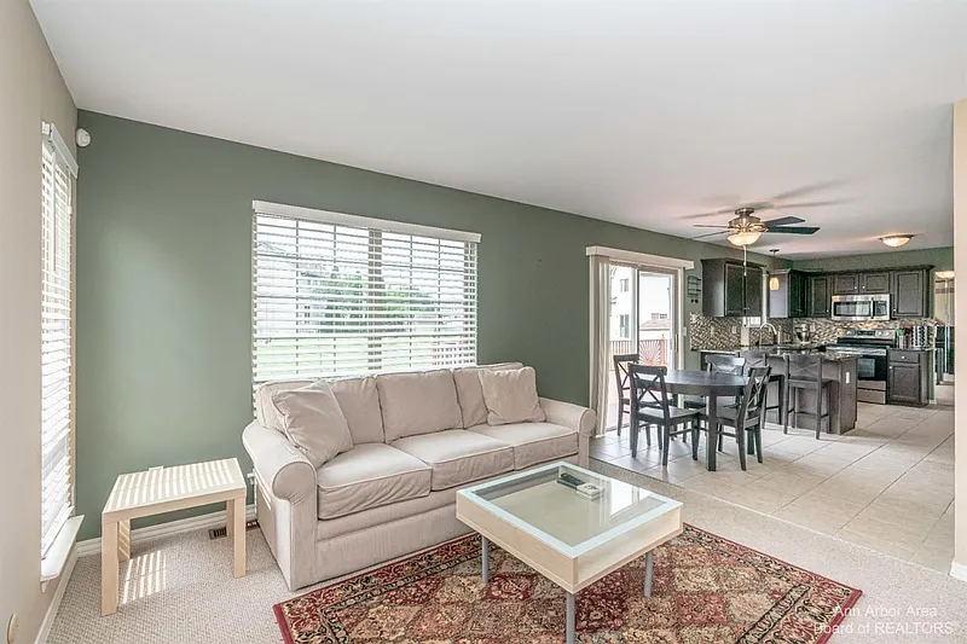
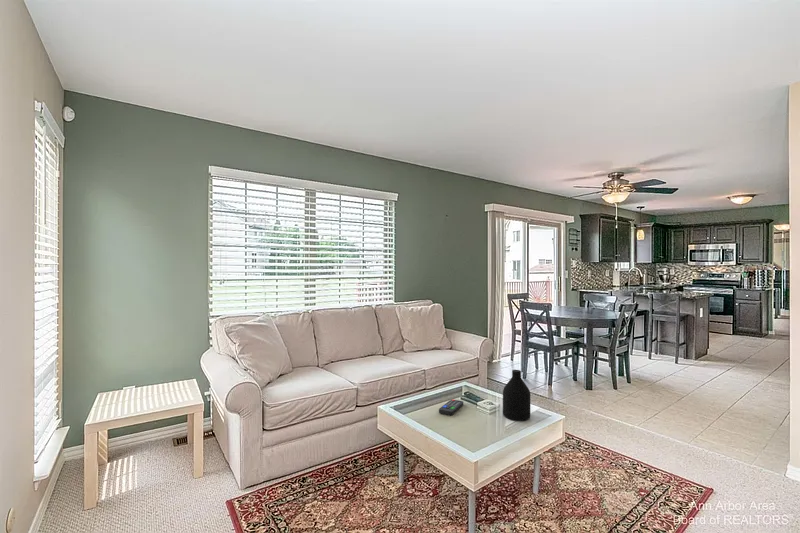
+ remote control (451, 406)
+ bottle (516, 393)
